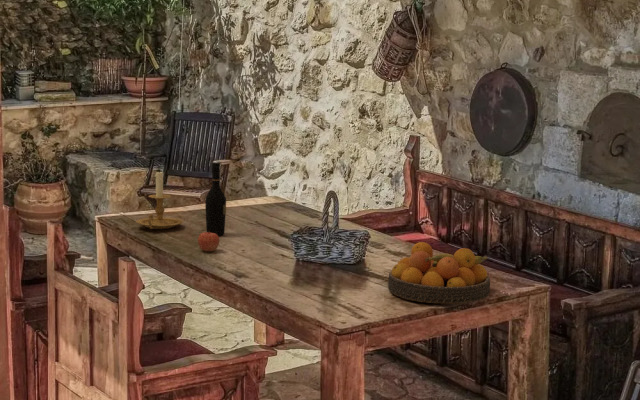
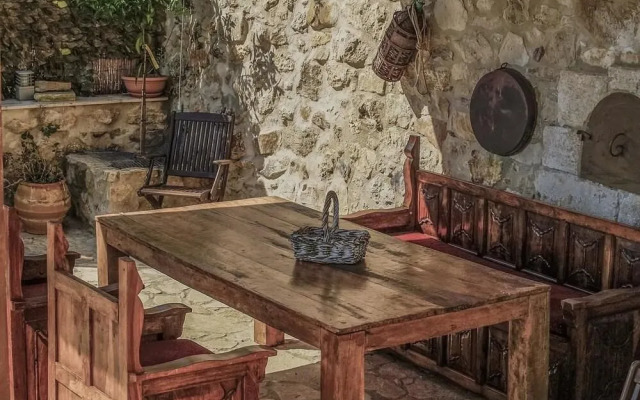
- wine bottle (215, 199)
- candle holder (159, 198)
- apple (208, 240)
- fruit bowl (439, 269)
